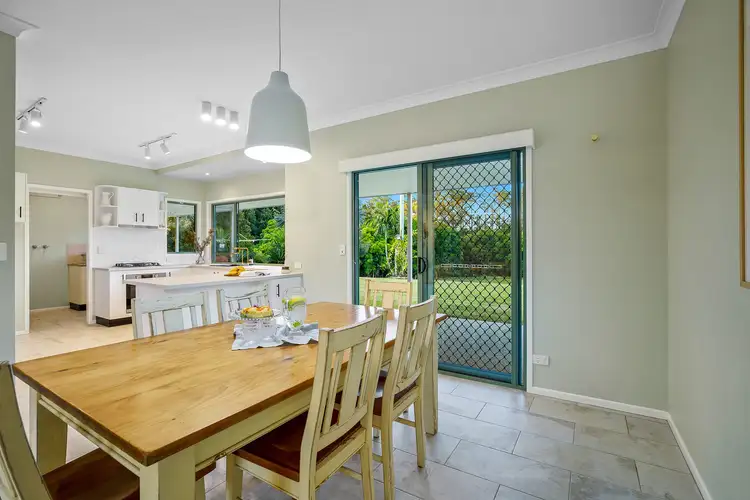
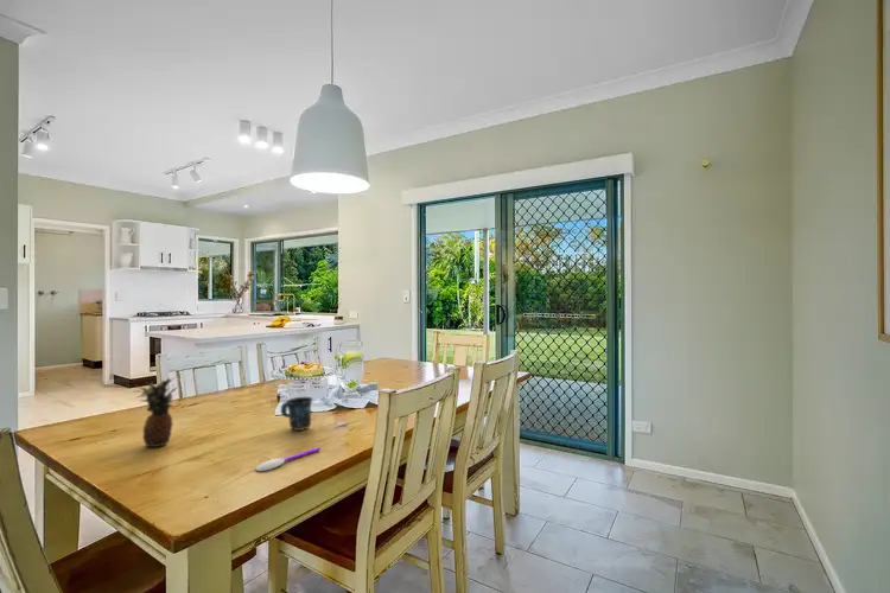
+ spoon (290, 457)
+ mug (294, 414)
+ fruit (154, 410)
